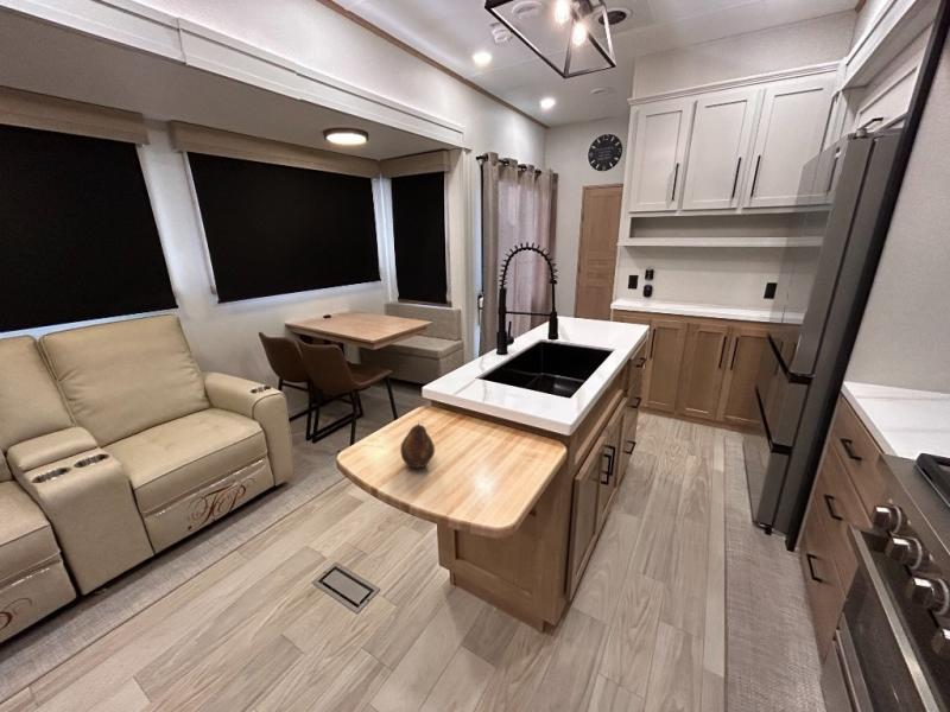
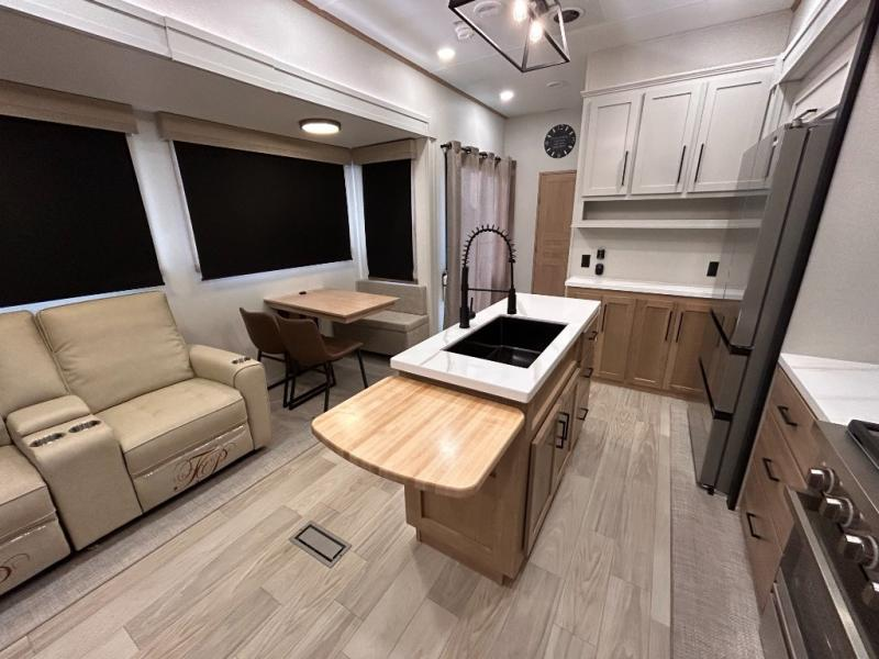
- fruit (417, 444)
